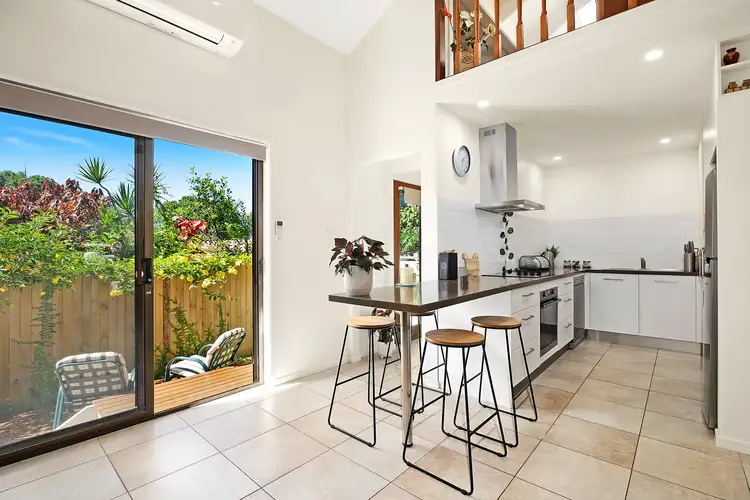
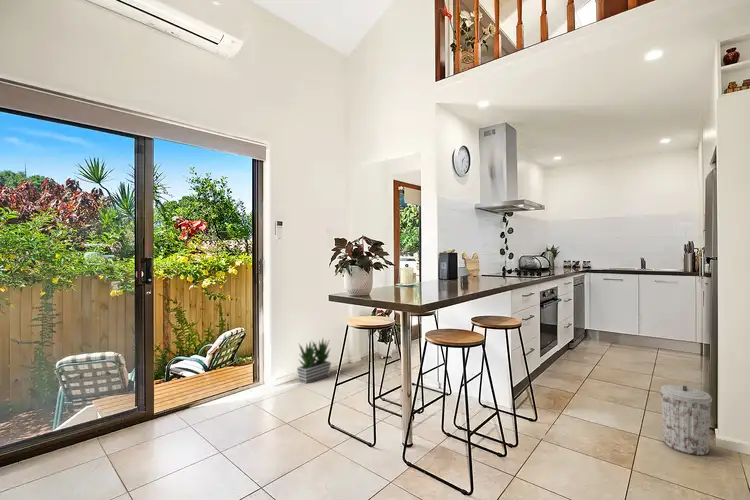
+ potted plant (315, 359)
+ trash can (685, 416)
